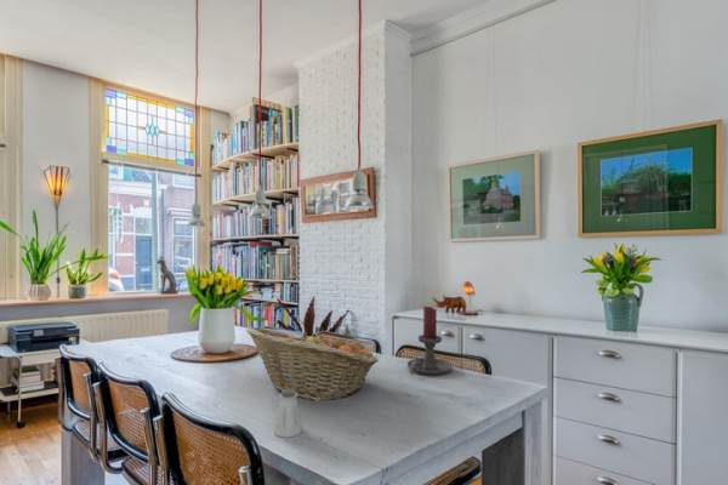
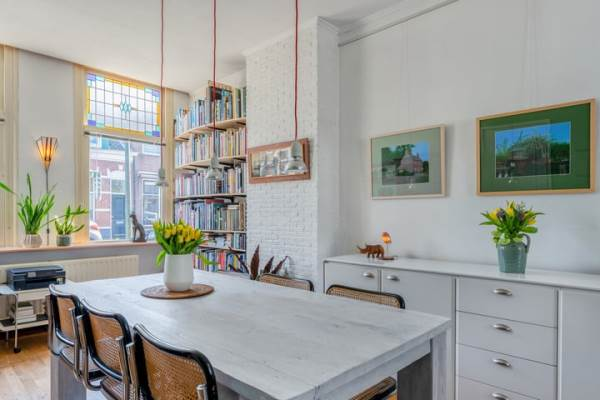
- saltshaker (288, 411)
- fruit basket (311, 355)
- candle holder (426, 338)
